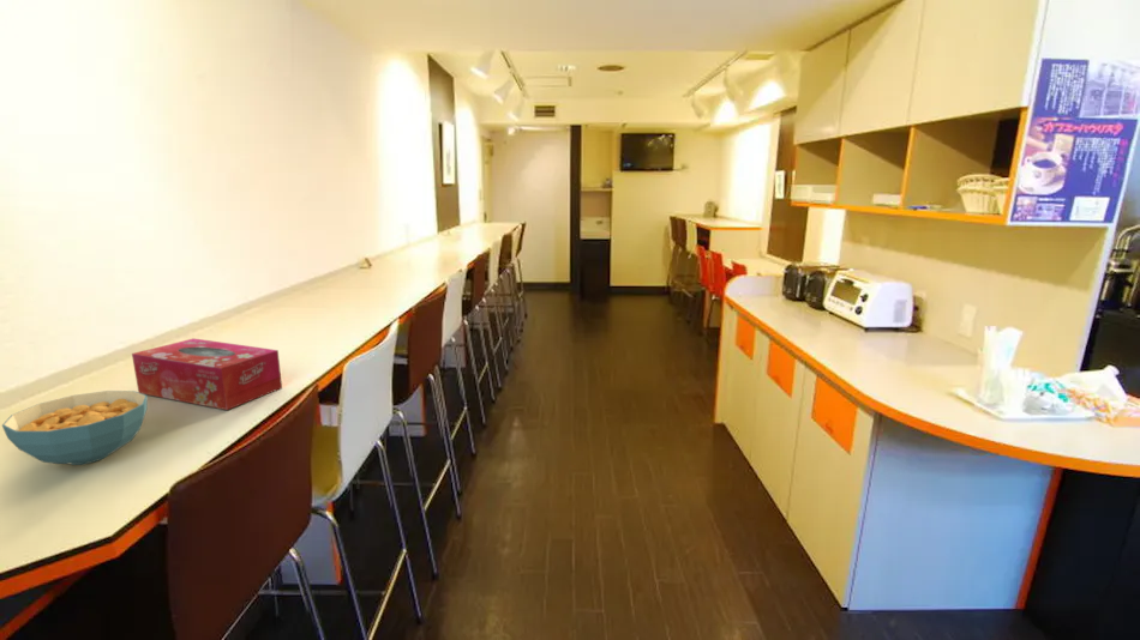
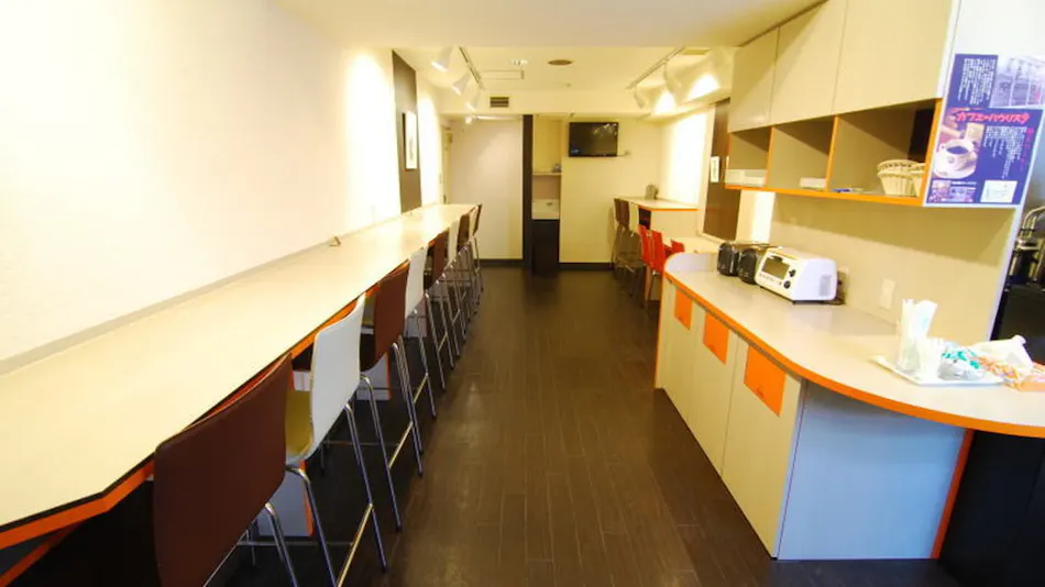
- cereal bowl (84, 433)
- tissue box (209, 370)
